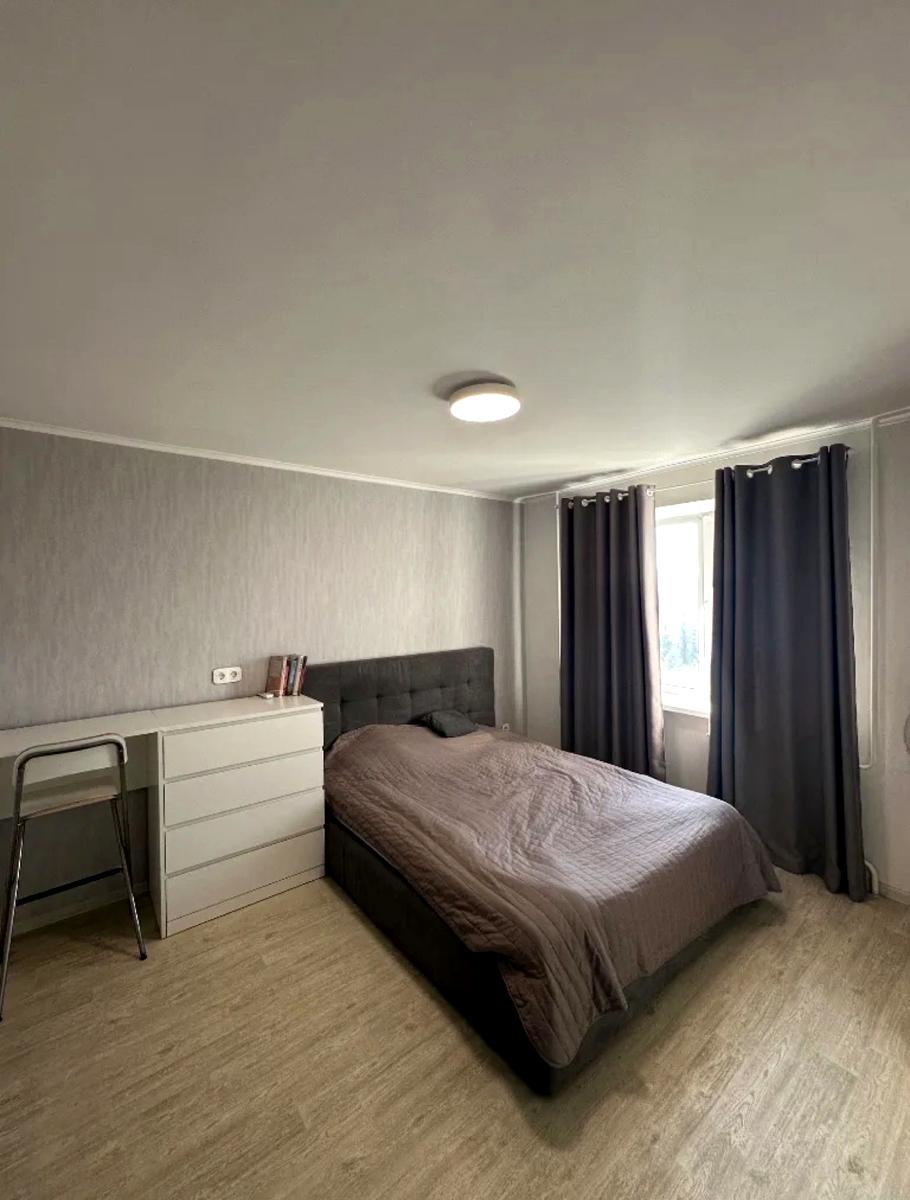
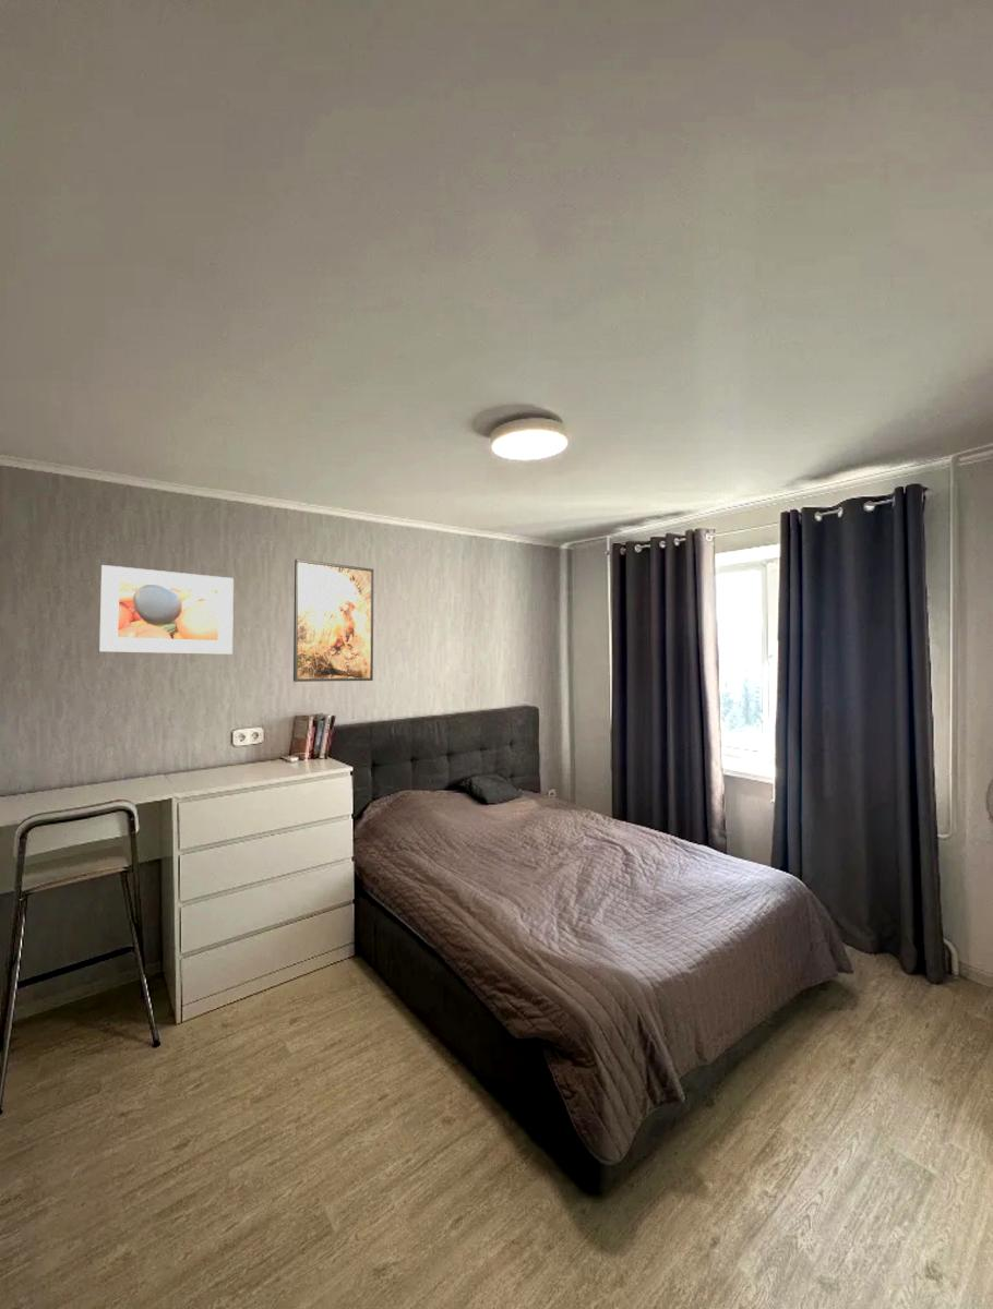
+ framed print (170, 612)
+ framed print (335, 622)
